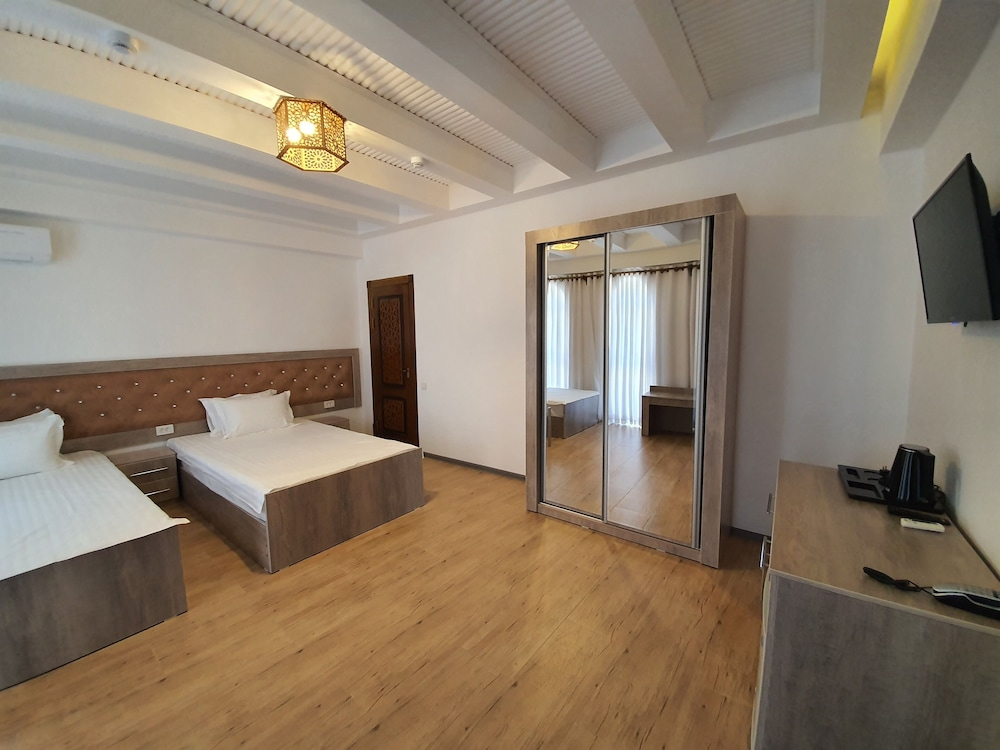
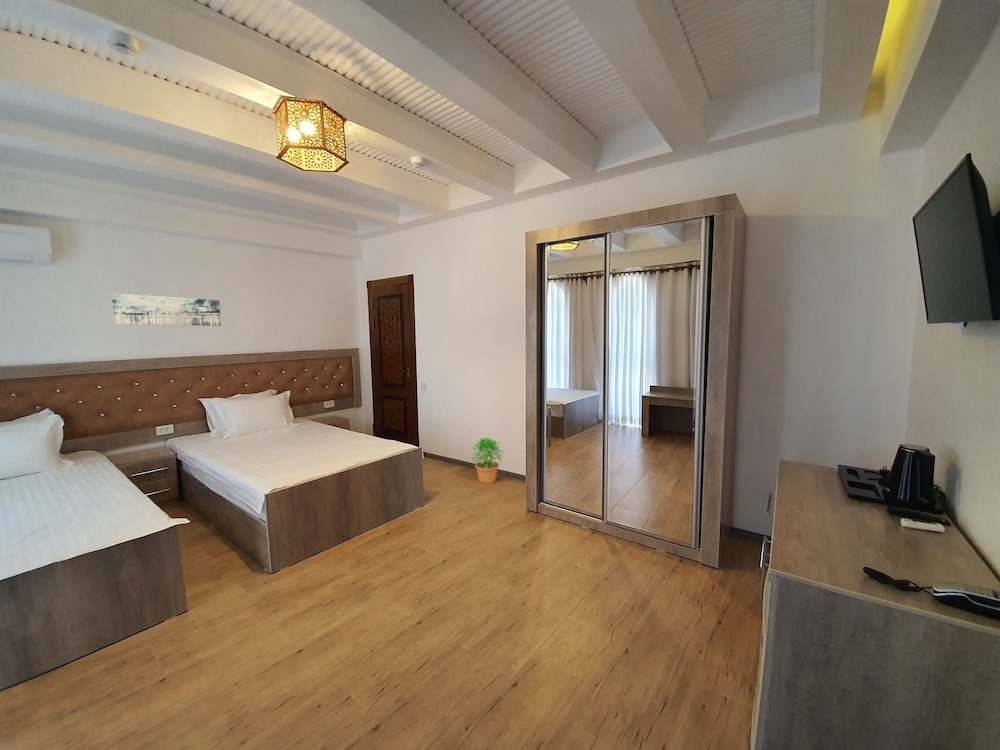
+ wall art (170, 311)
+ potted plant (486, 458)
